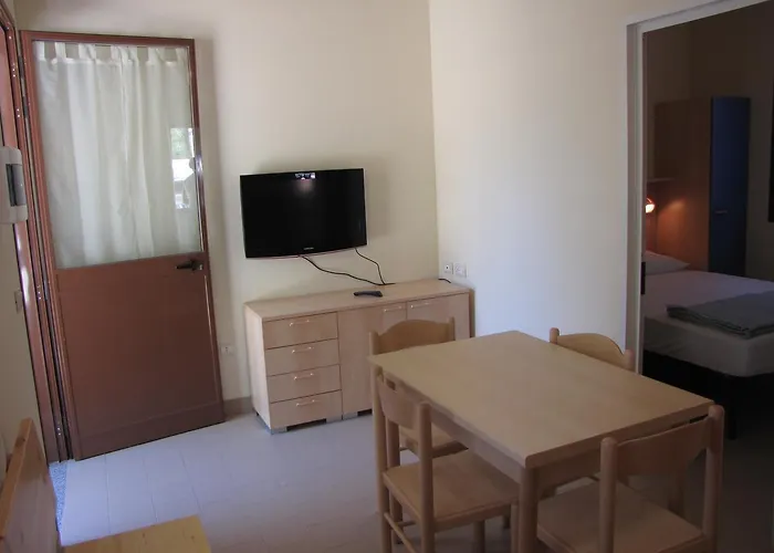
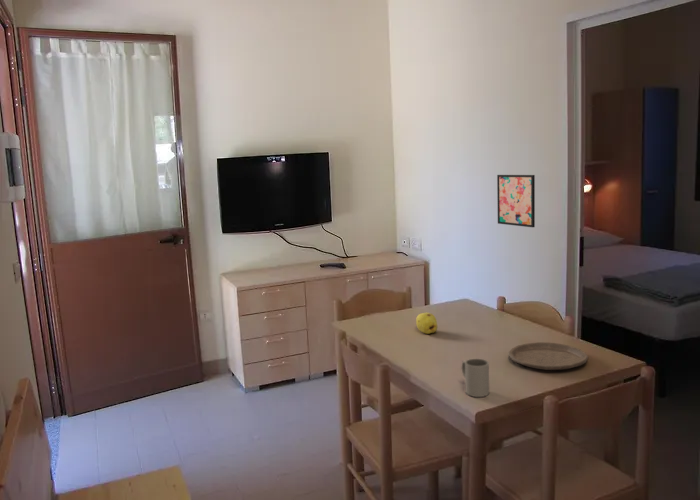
+ plate (547, 356)
+ fruit (426, 322)
+ mug (473, 375)
+ wall art (515, 200)
